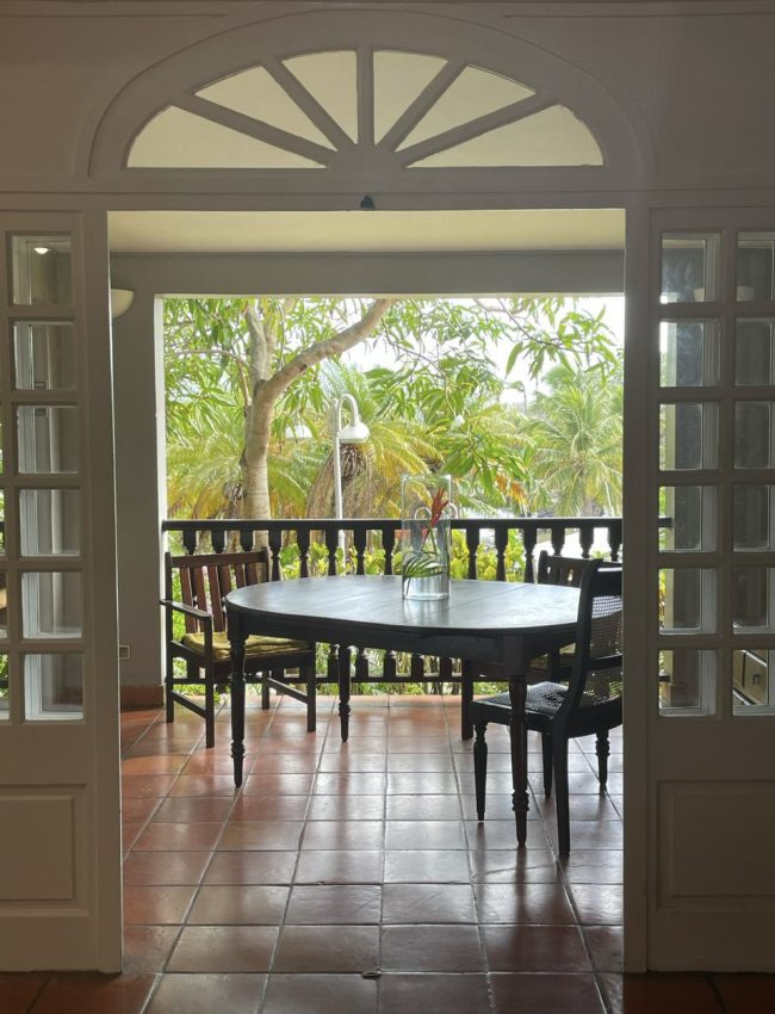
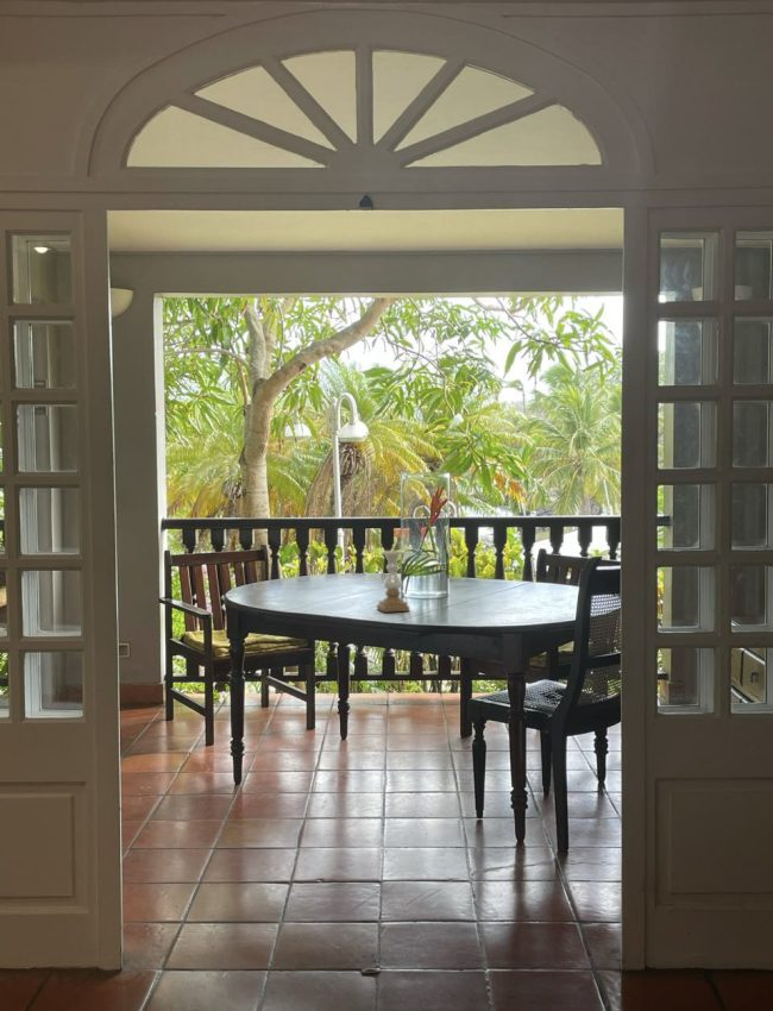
+ candle holder (392, 580)
